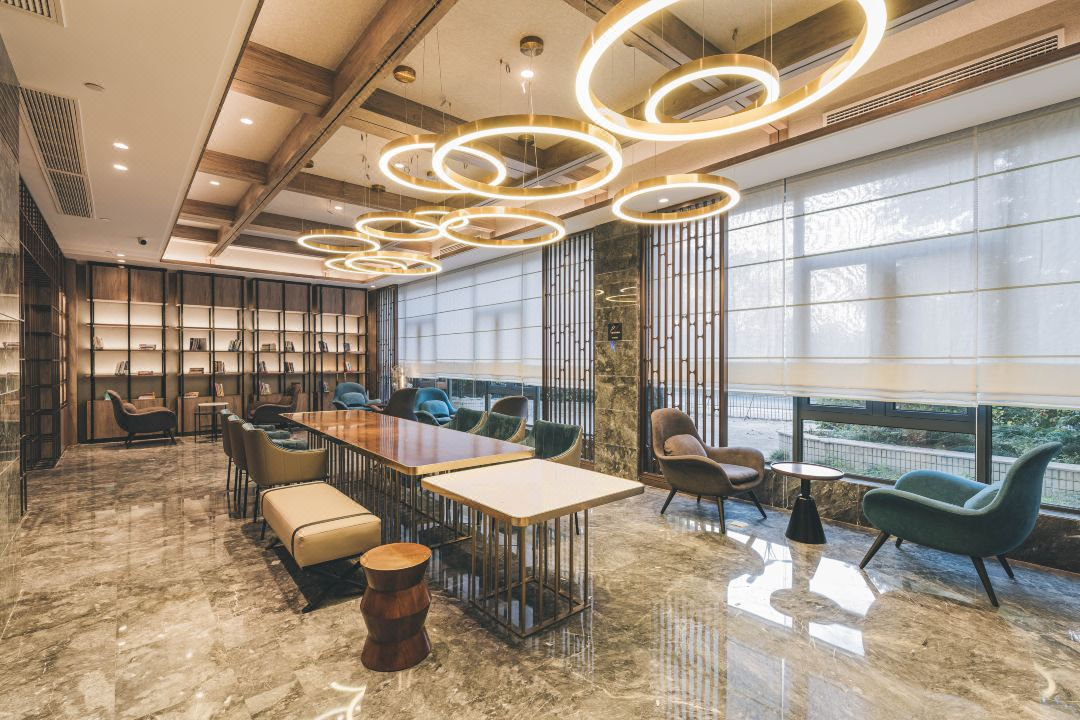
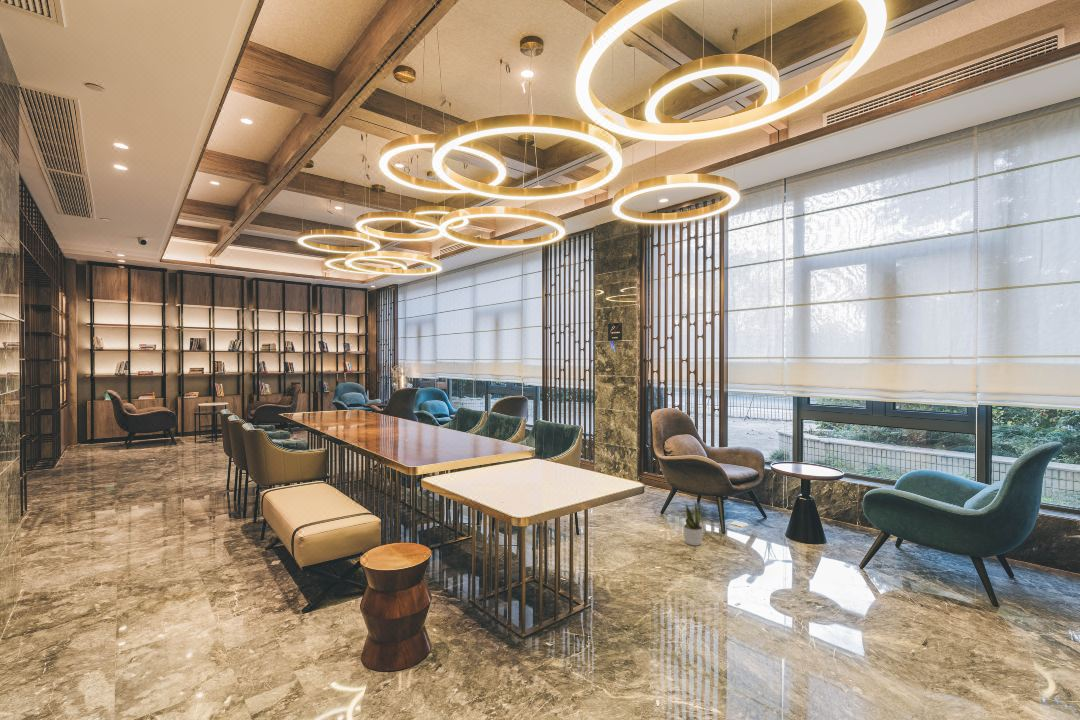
+ potted plant (693, 520)
